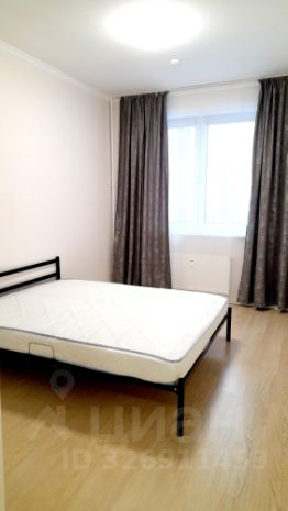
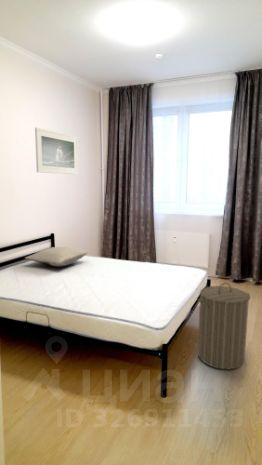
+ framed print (58, 153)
+ pillow (57, 256)
+ laundry hamper (222, 320)
